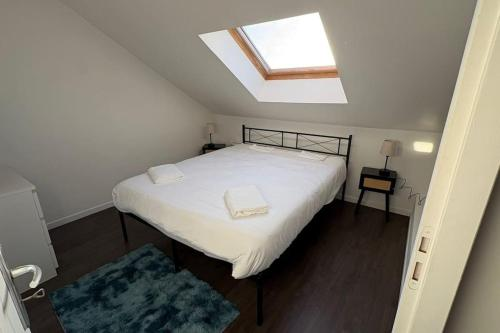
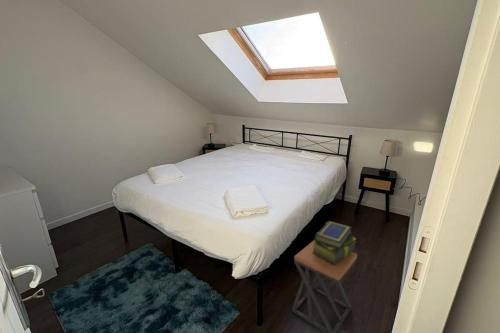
+ stack of books (334, 241)
+ stool (323, 283)
